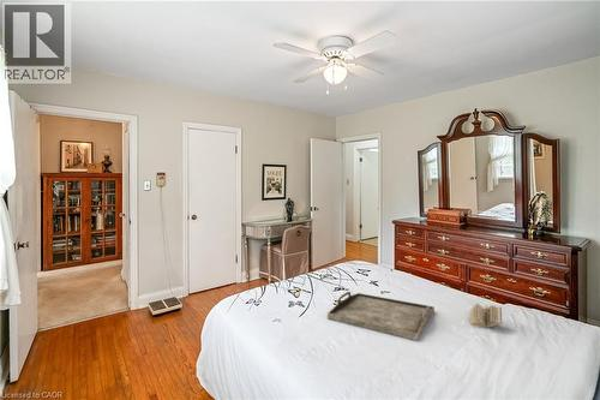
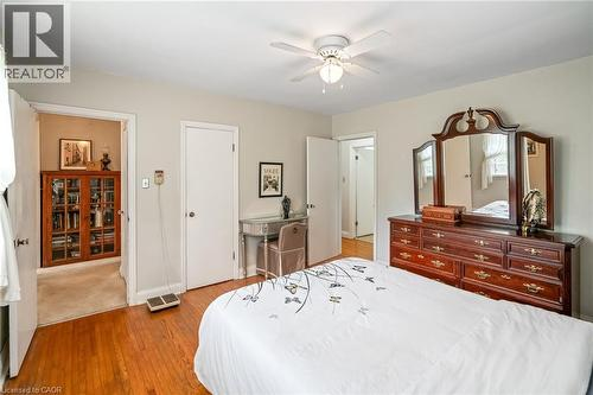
- serving tray (382, 308)
- book (475, 317)
